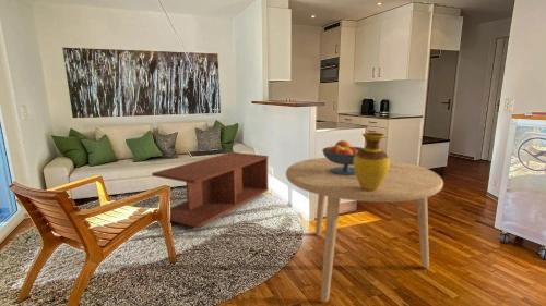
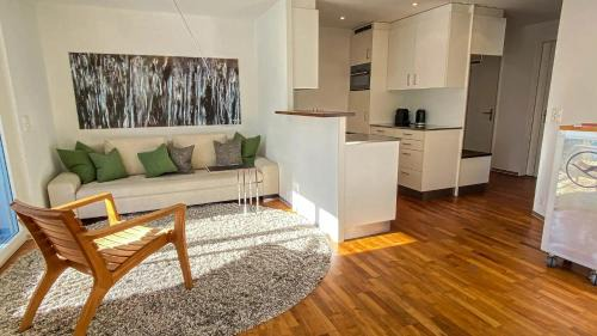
- vase (370, 161)
- coffee table (217, 184)
- dining table (360, 200)
- fruit bowl (346, 157)
